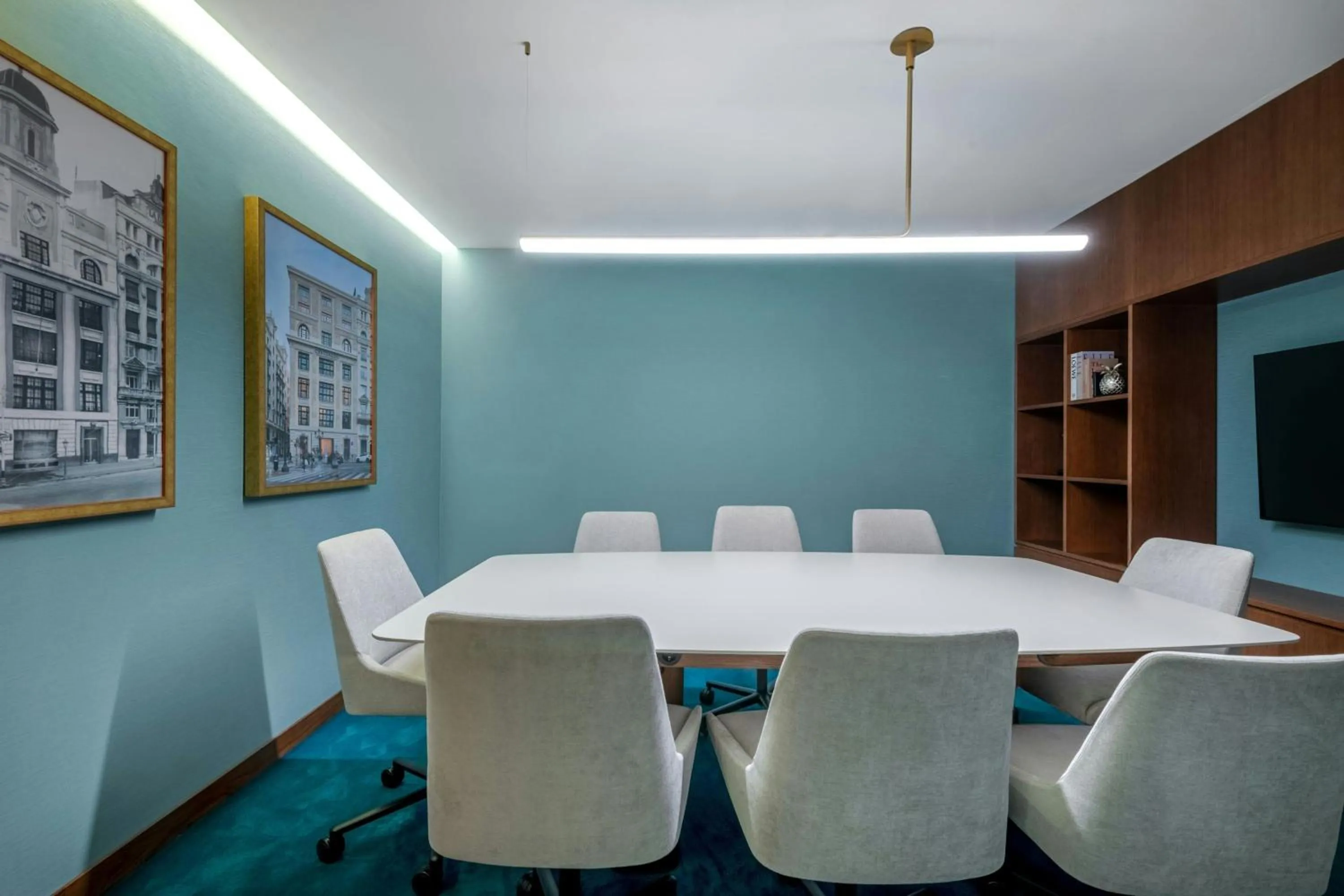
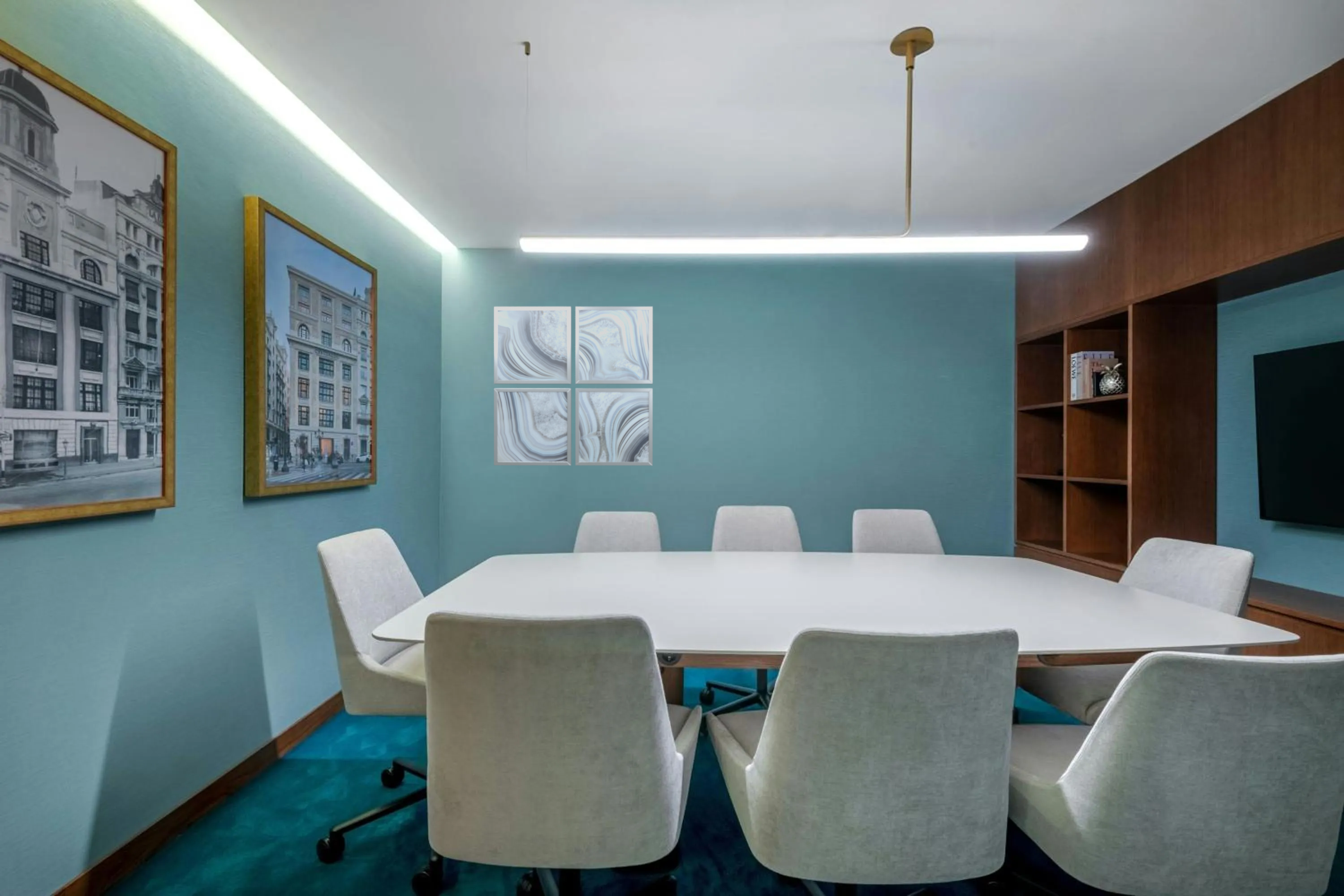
+ wall art (575, 388)
